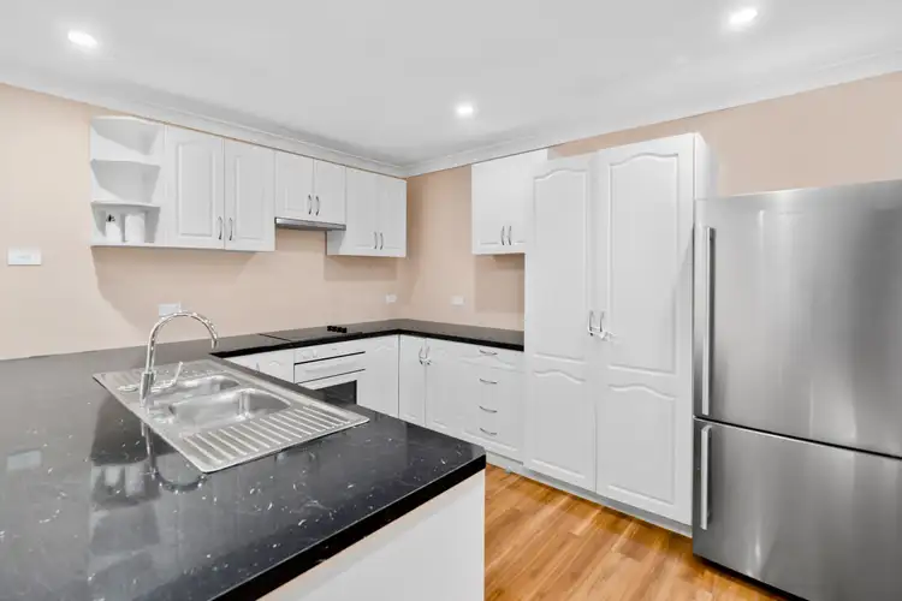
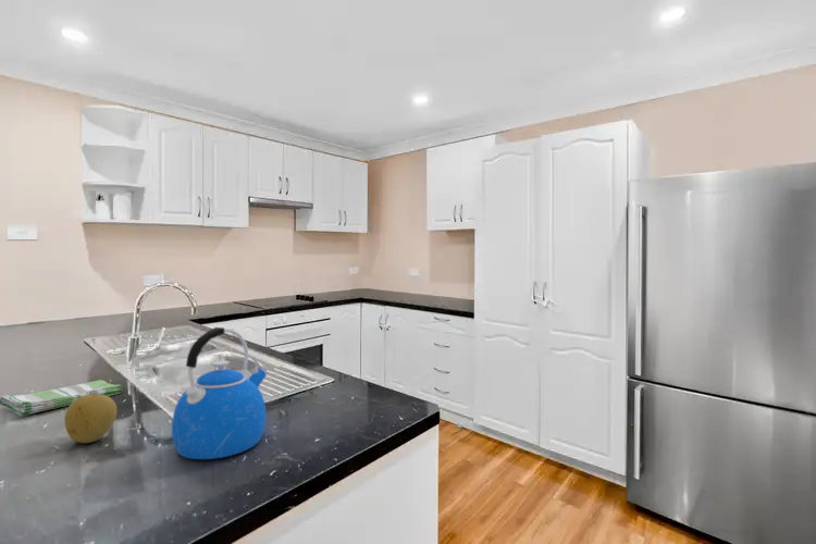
+ dish towel (63, 393)
+ fruit (91, 417)
+ kettle (228, 382)
